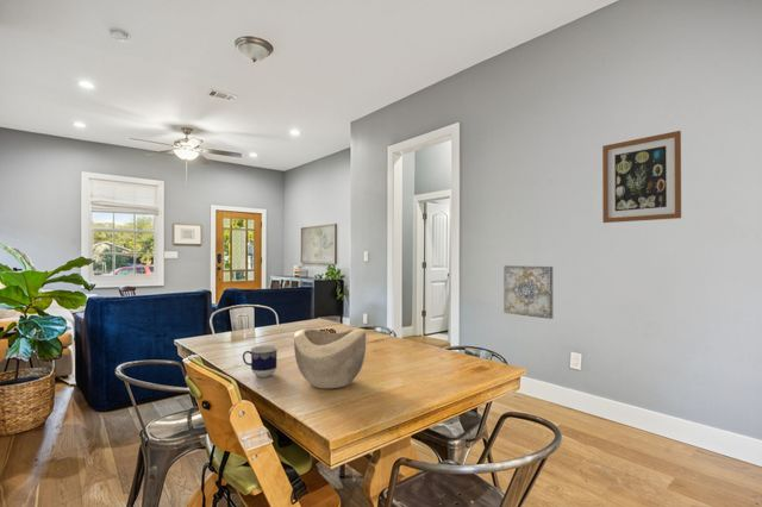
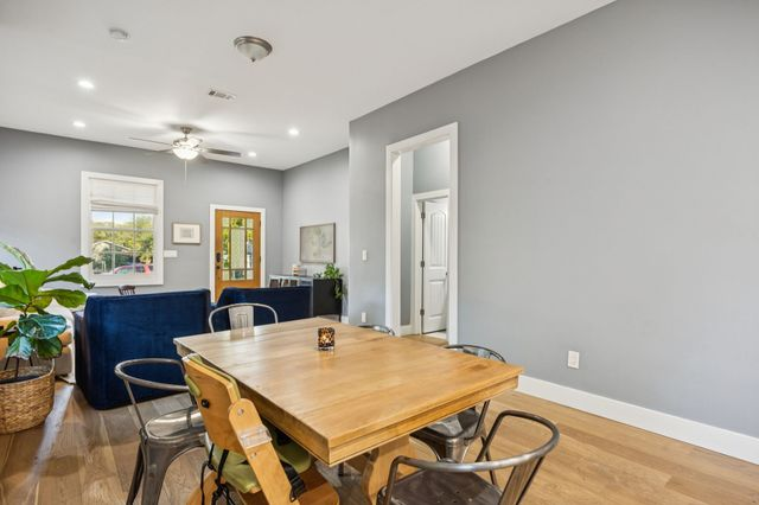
- cup (260, 361)
- decorative bowl (330, 356)
- wall art (527, 290)
- wall art (639, 180)
